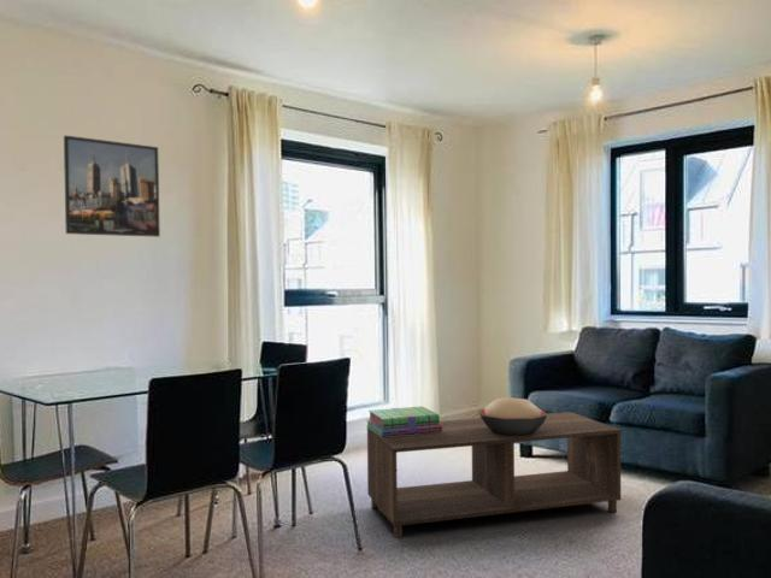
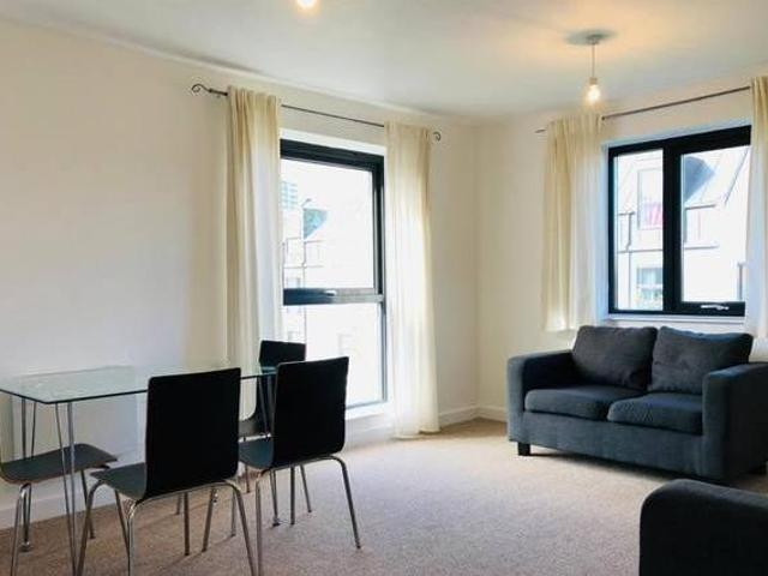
- stack of books (404, 420)
- decorative bowl (512, 413)
- coffee table (492, 468)
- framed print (113, 188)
